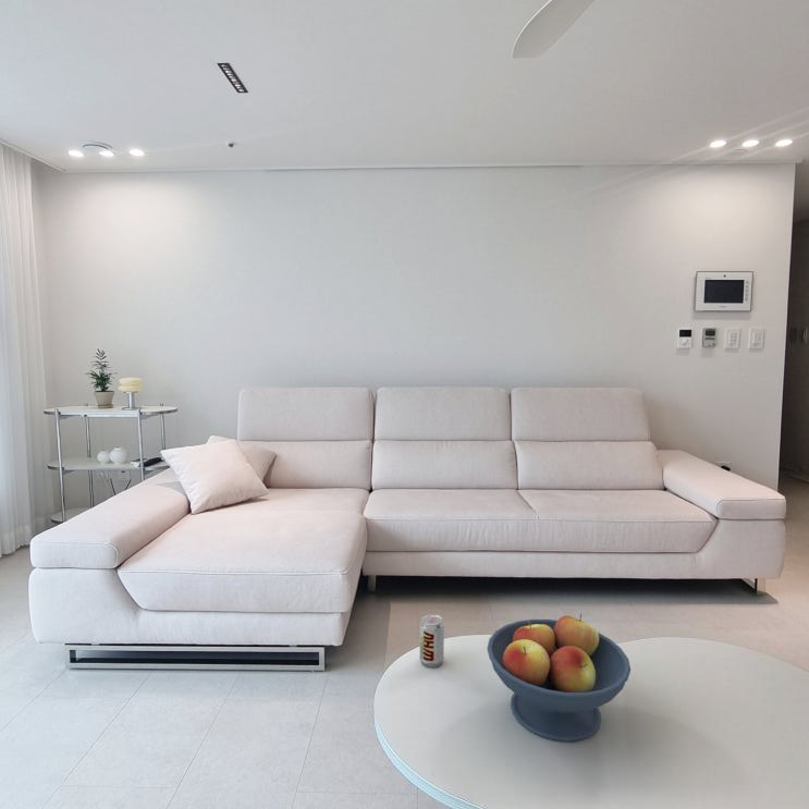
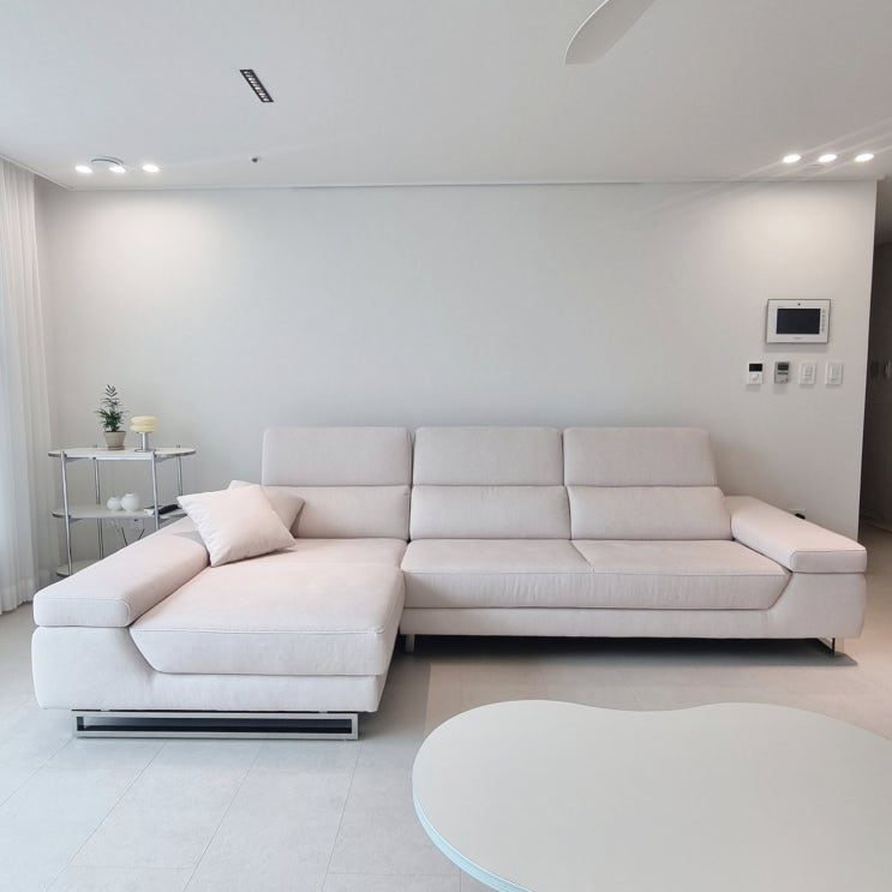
- fruit bowl (555, 671)
- beverage can (431, 640)
